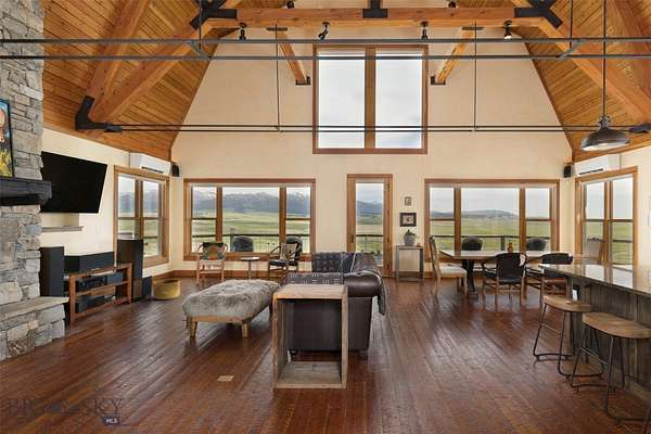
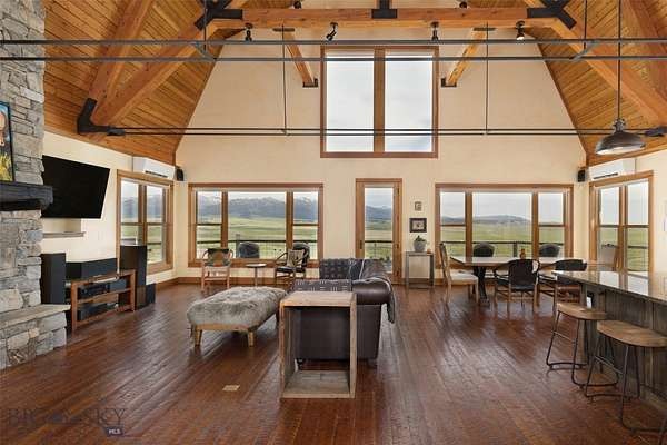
- basket (166, 289)
